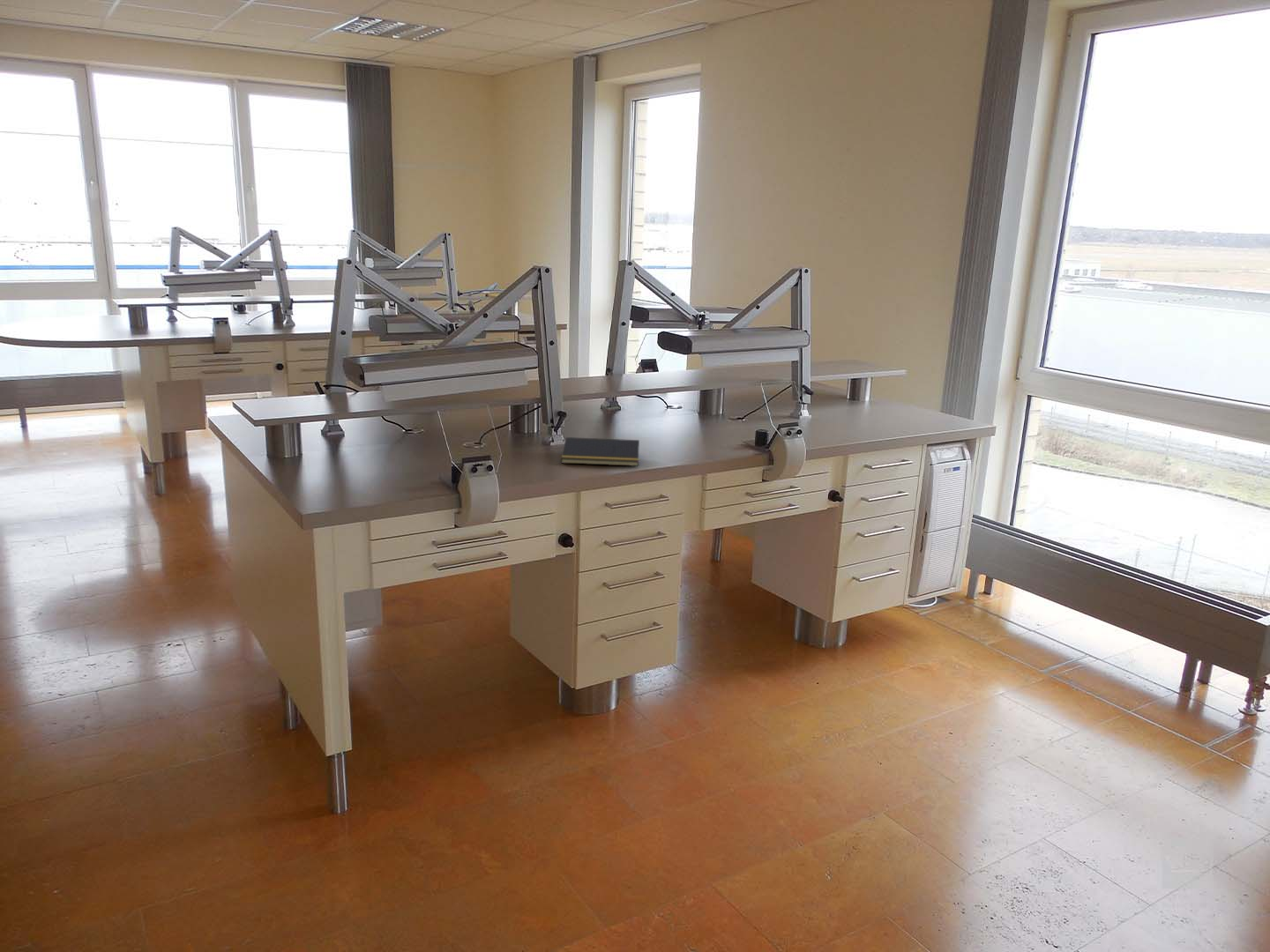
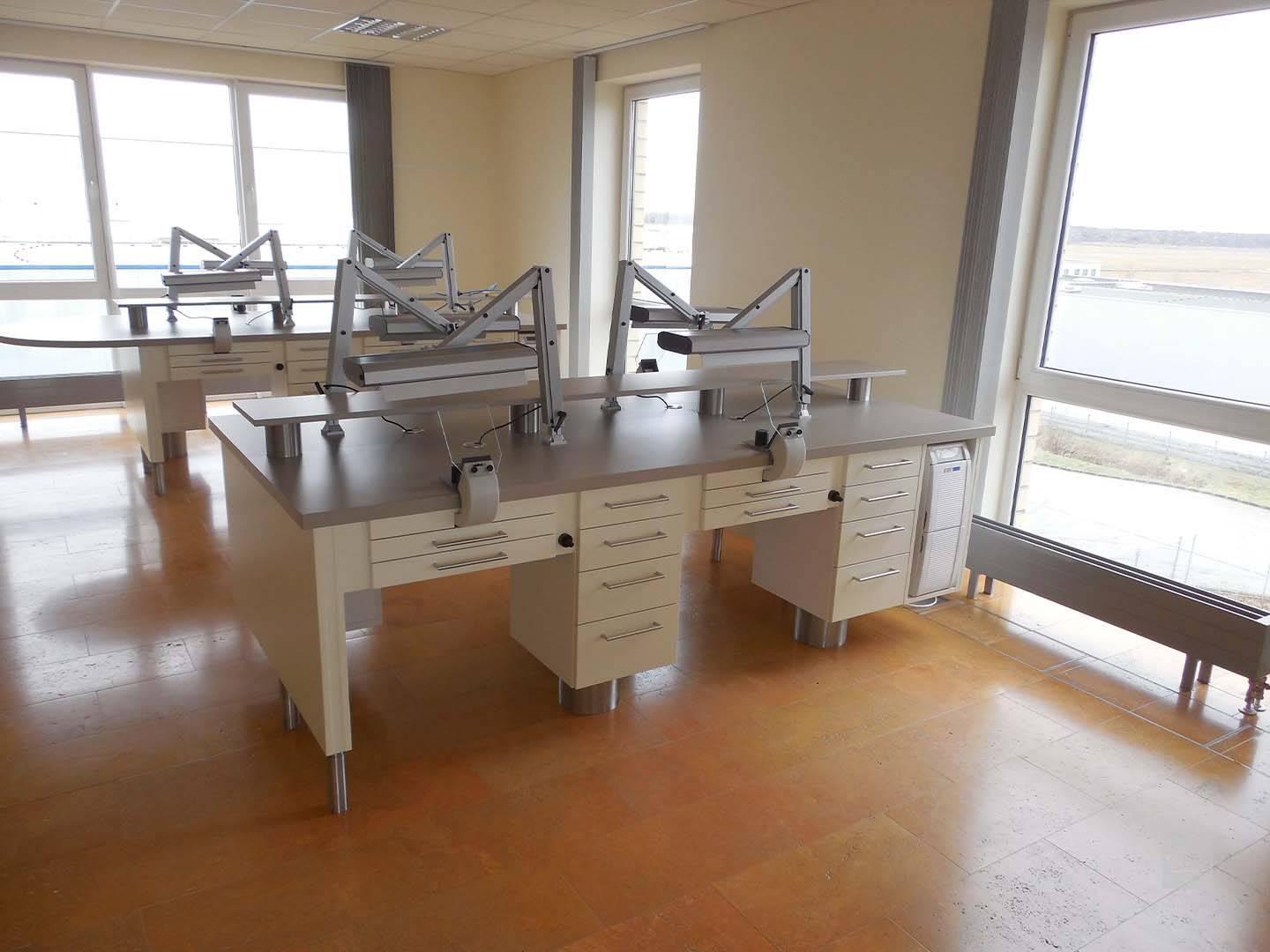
- notepad (601, 450)
